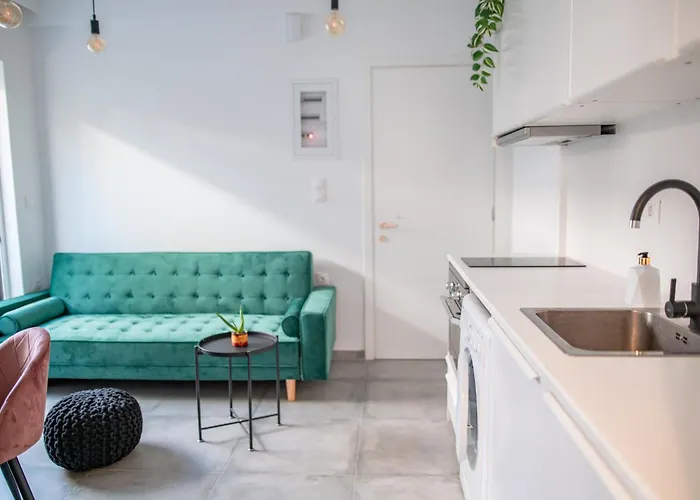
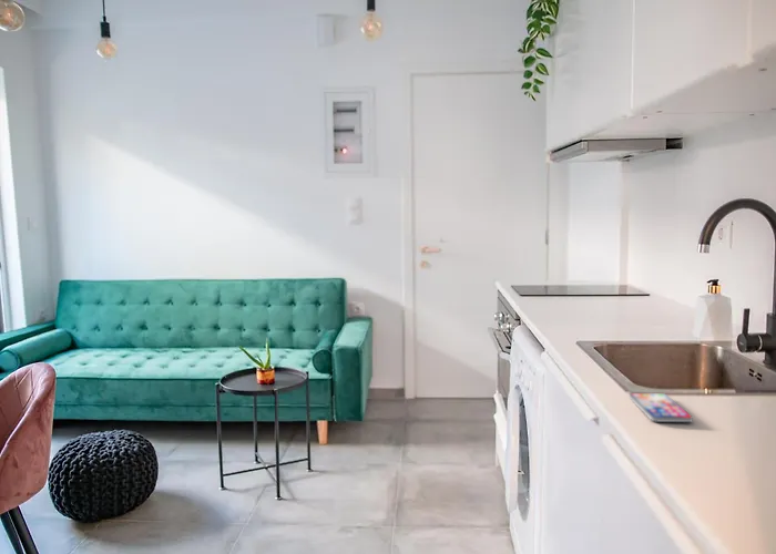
+ smartphone (658, 407)
